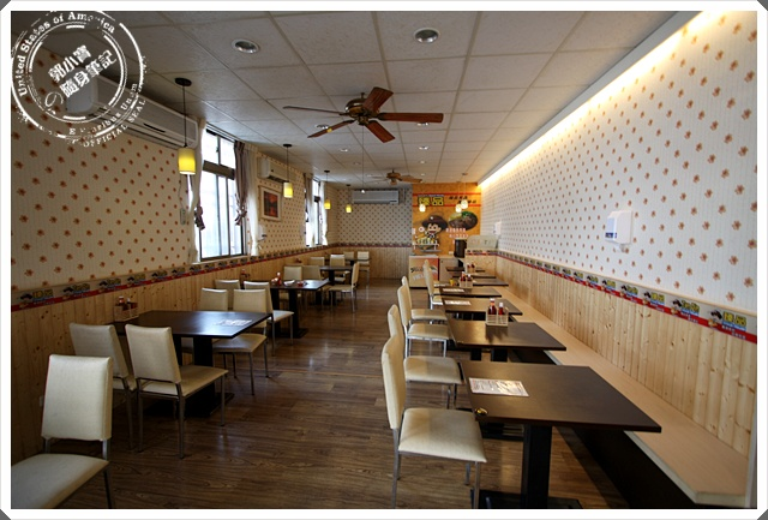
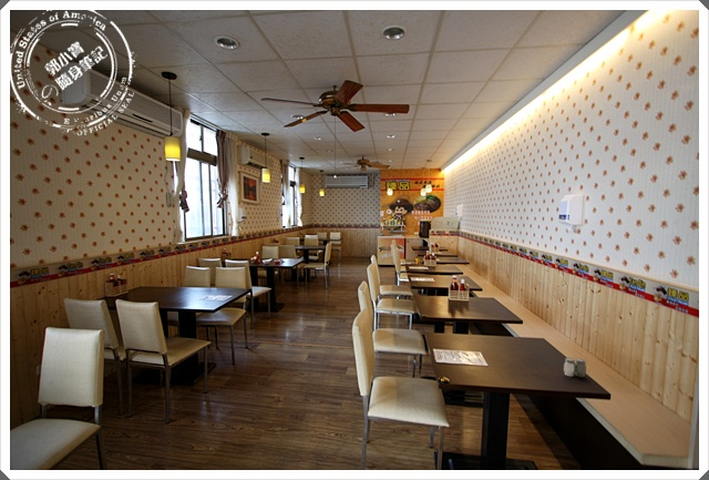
+ salt and pepper shaker (575, 367)
